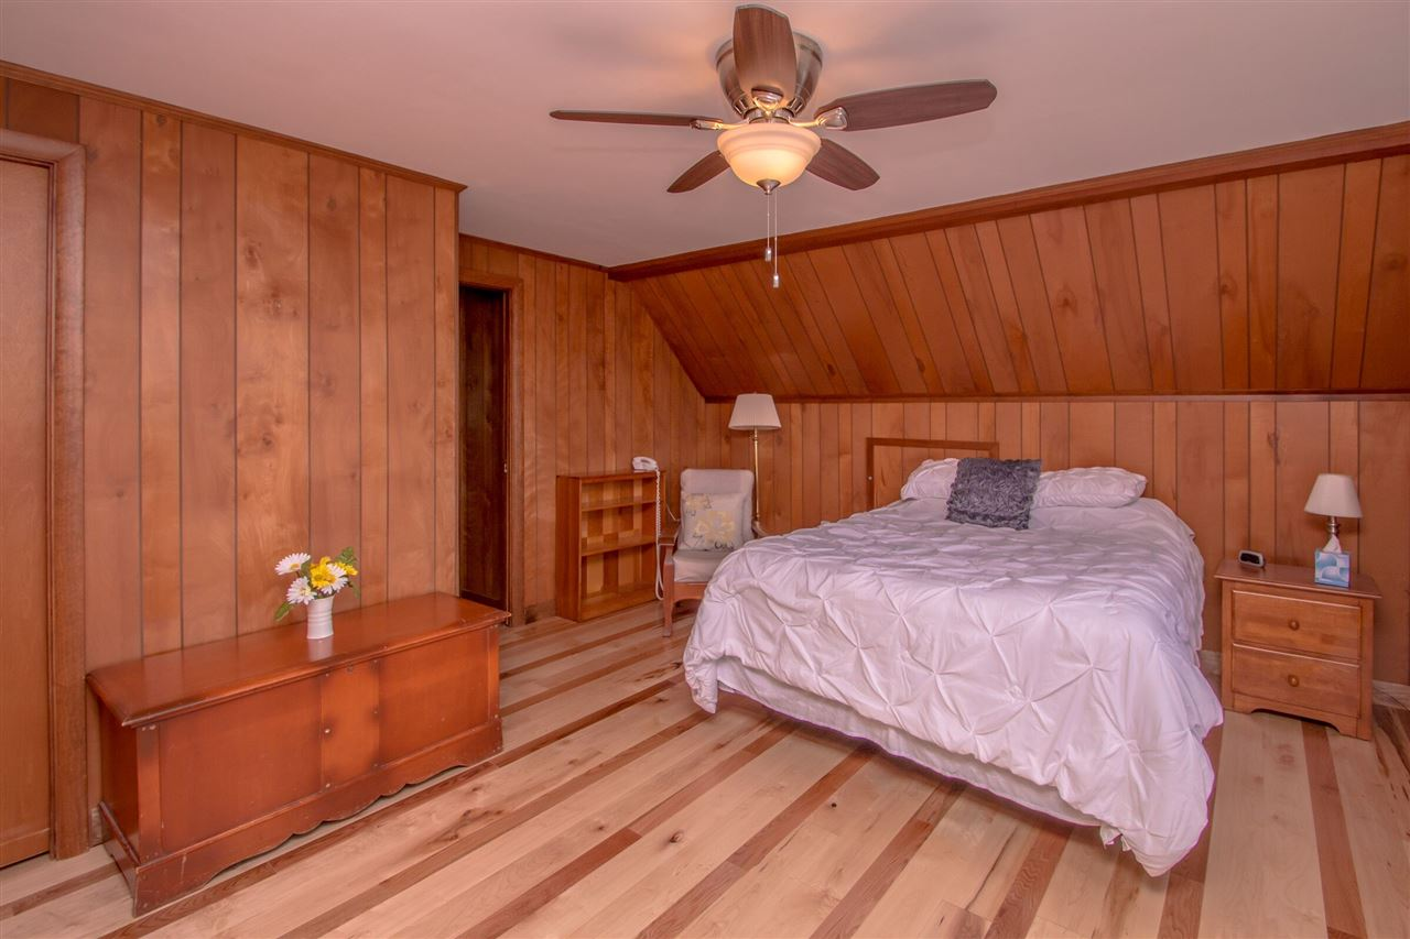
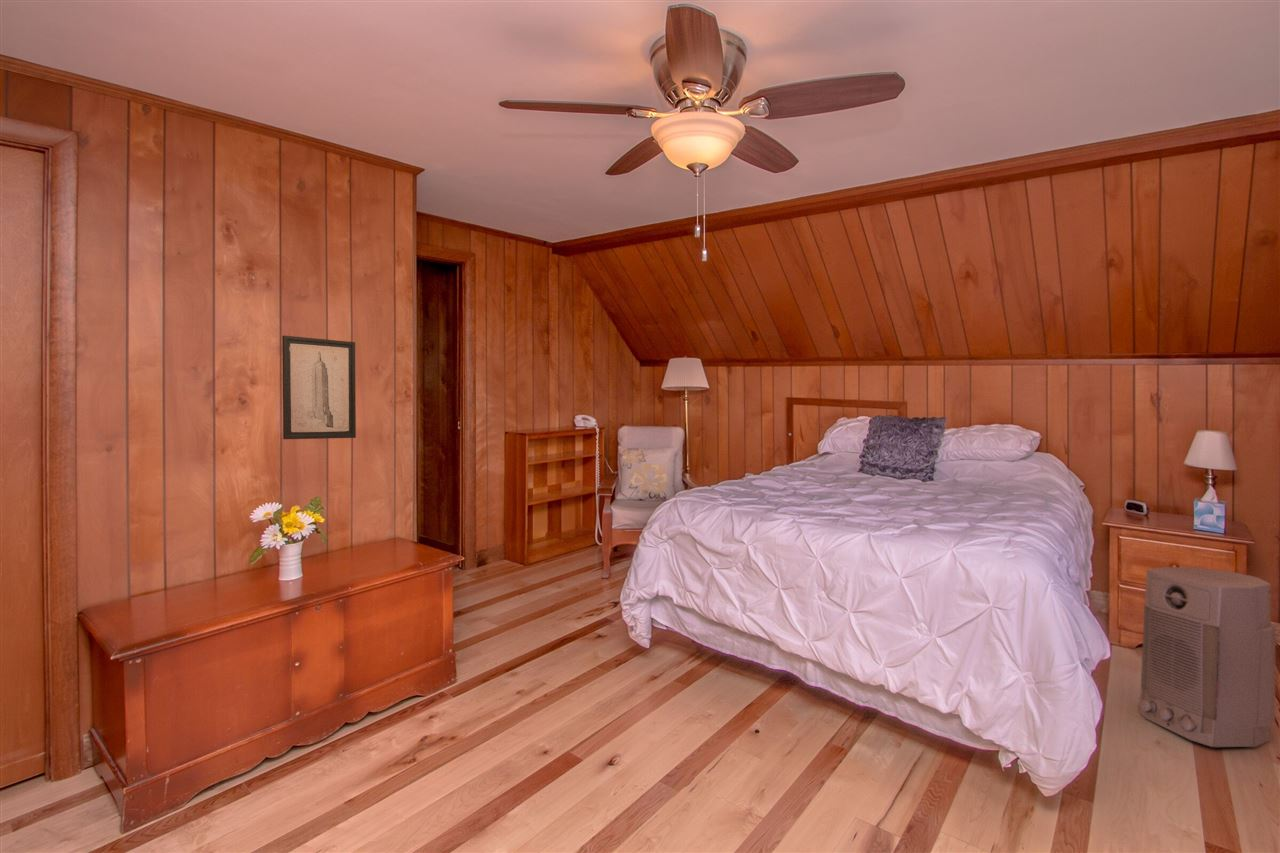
+ wall art (320, 388)
+ air purifier (1208, 650)
